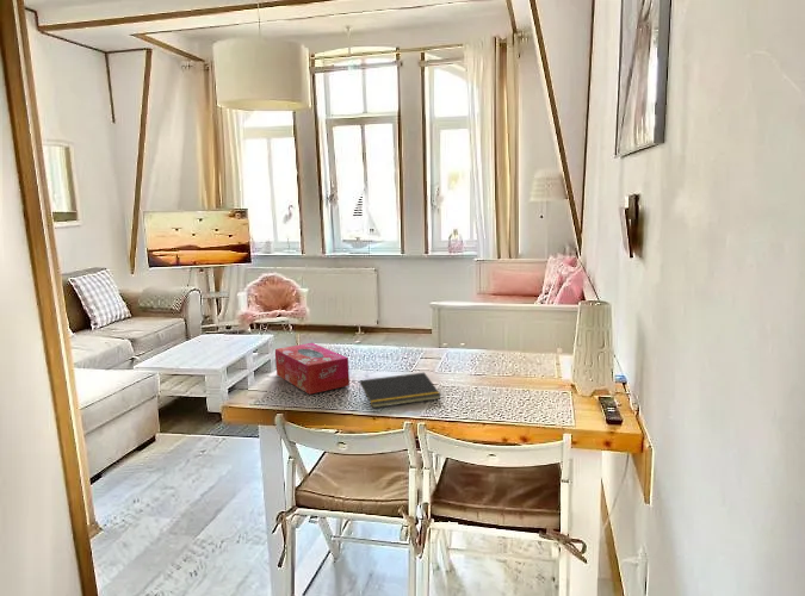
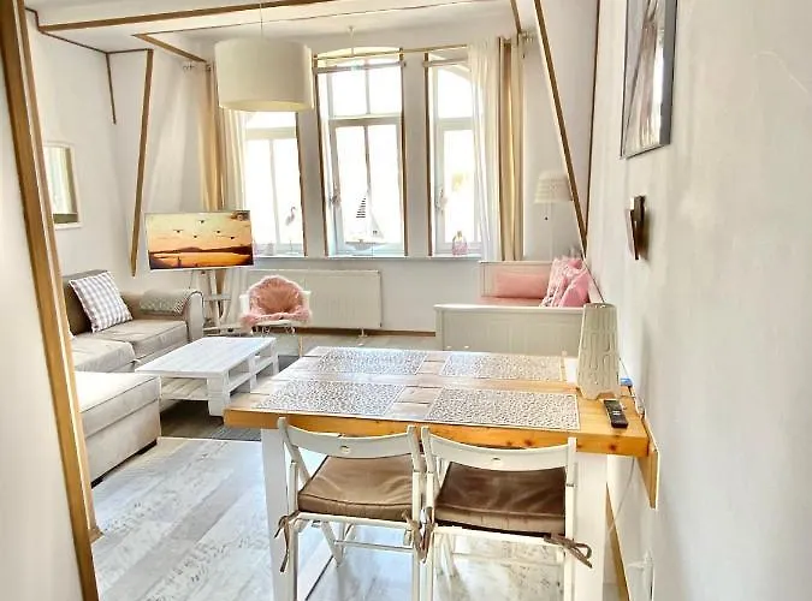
- tissue box (310, 366)
- notepad (400, 389)
